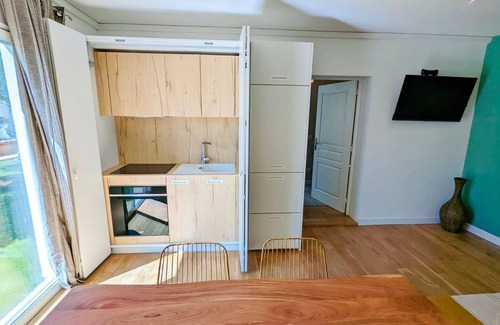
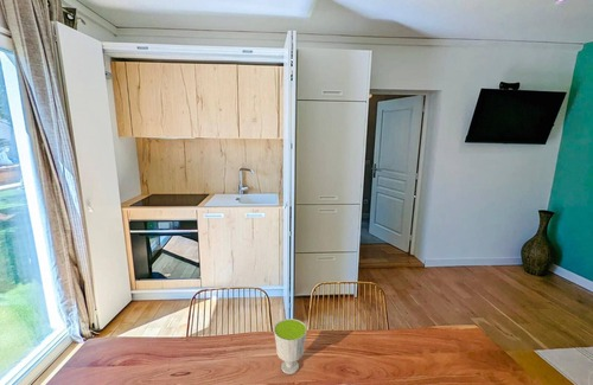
+ cup (289, 347)
